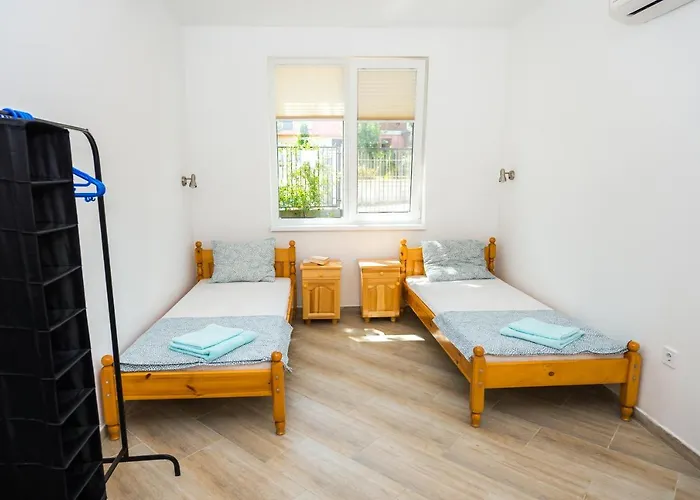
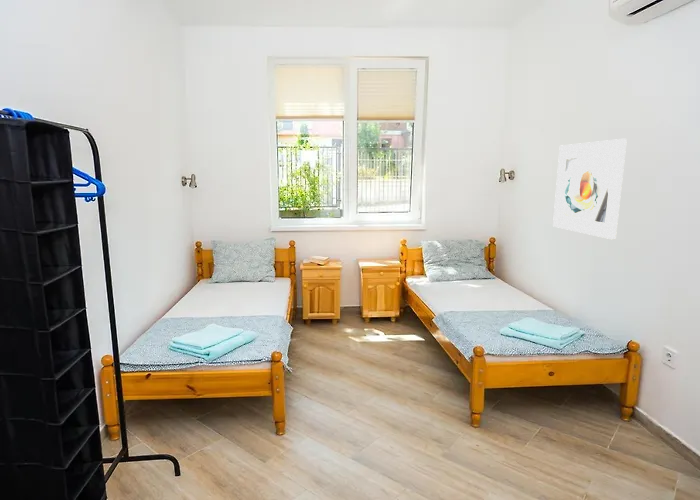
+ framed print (585, 188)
